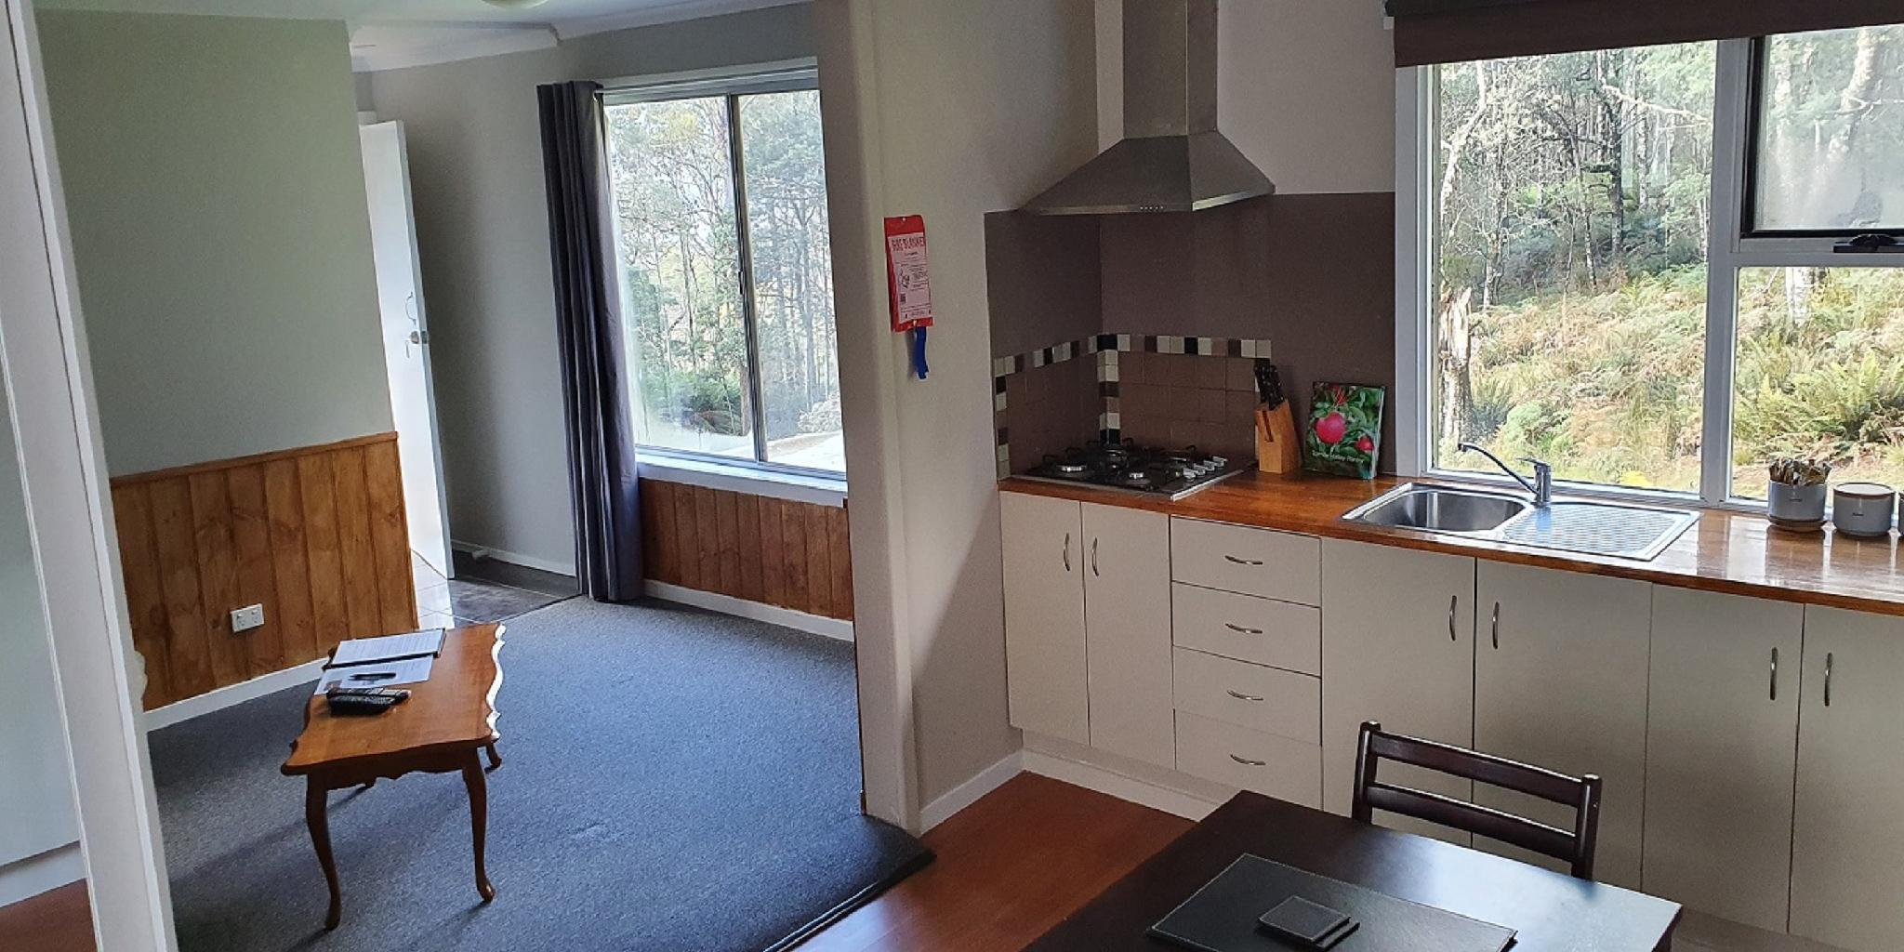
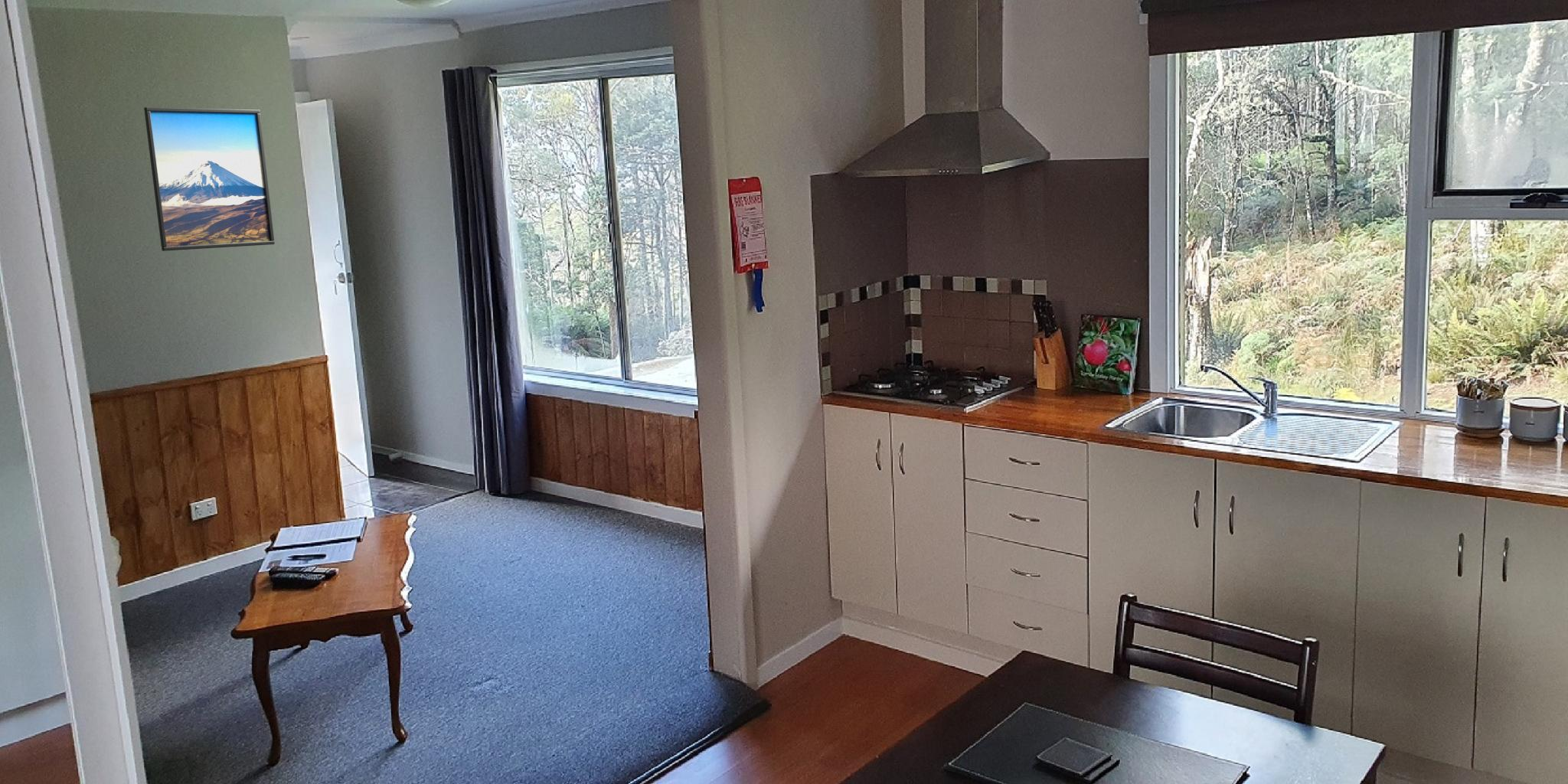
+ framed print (211, 178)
